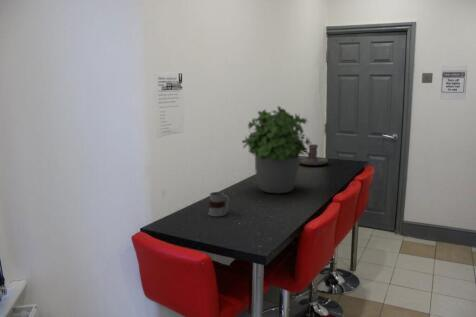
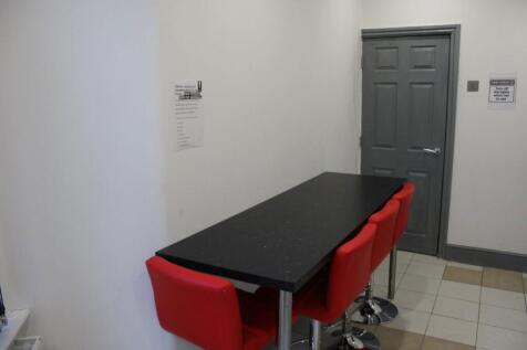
- candle holder (309, 154)
- potted plant (276, 148)
- mug (219, 204)
